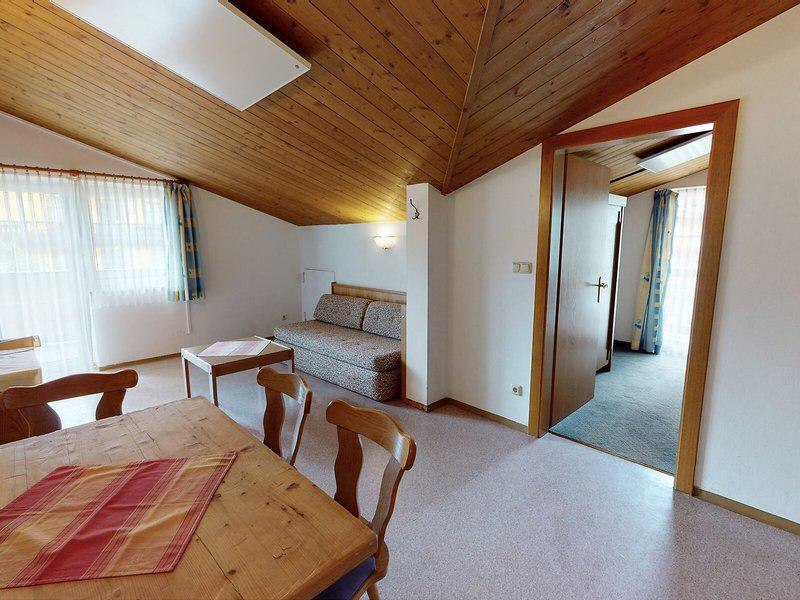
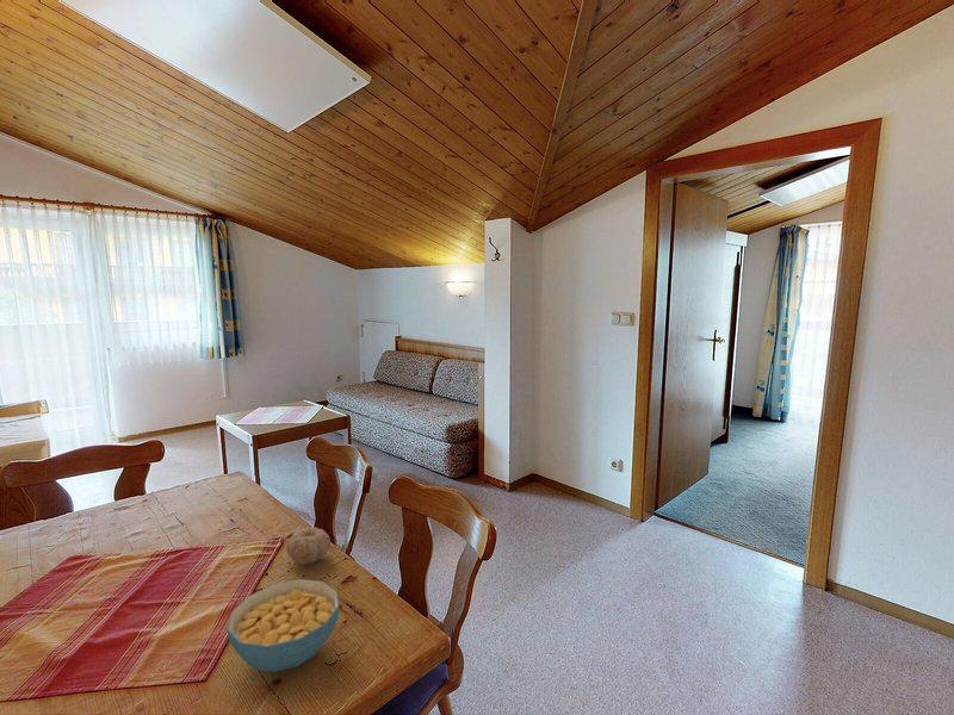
+ cereal bowl (286, 633)
+ fruit (308, 546)
